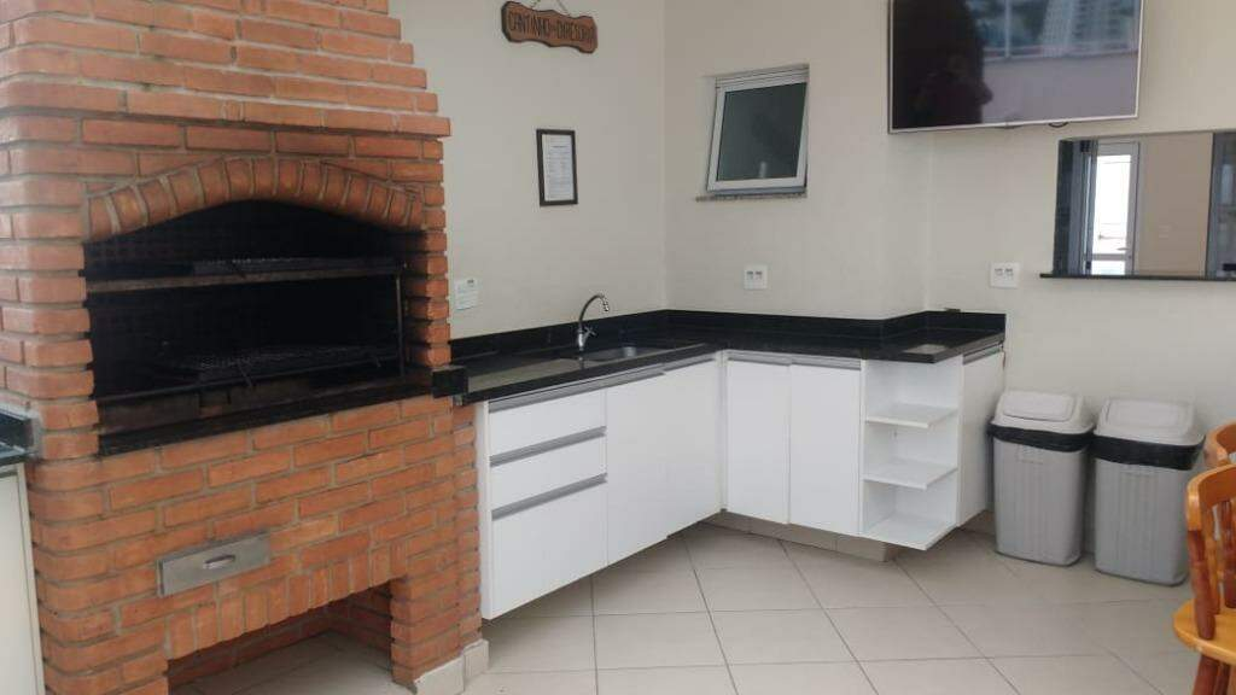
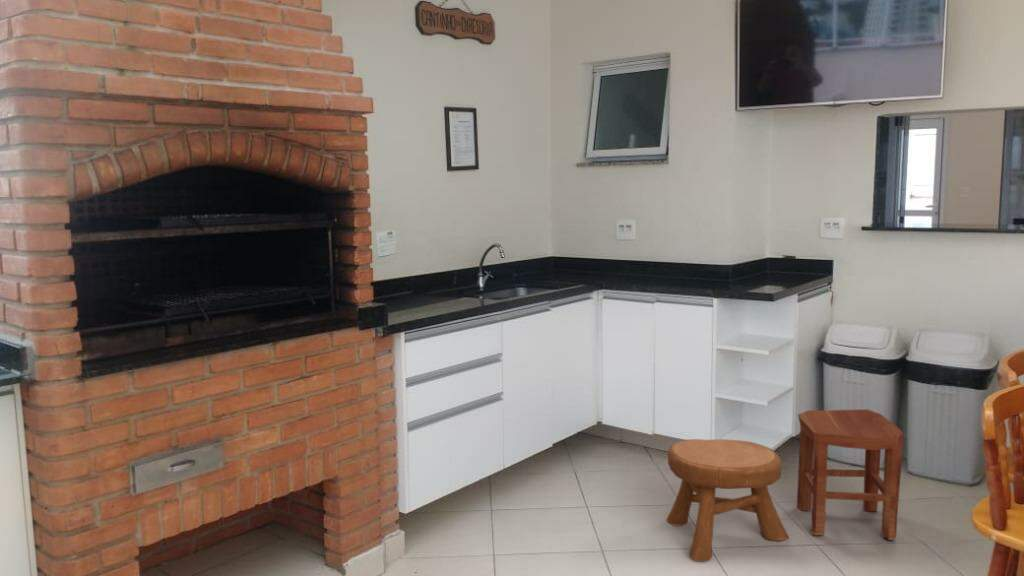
+ stool (846, 471)
+ stool (728, 498)
